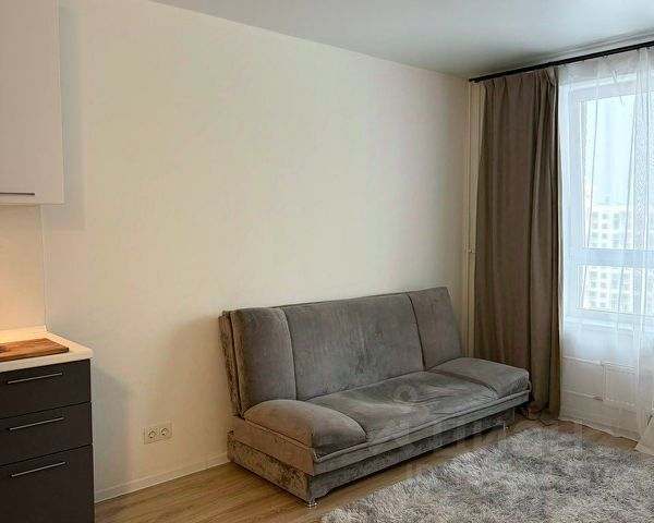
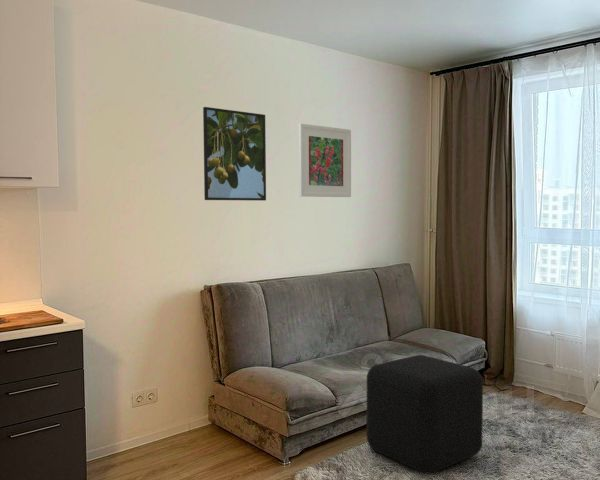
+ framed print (325, 161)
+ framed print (236, 155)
+ cube (423, 409)
